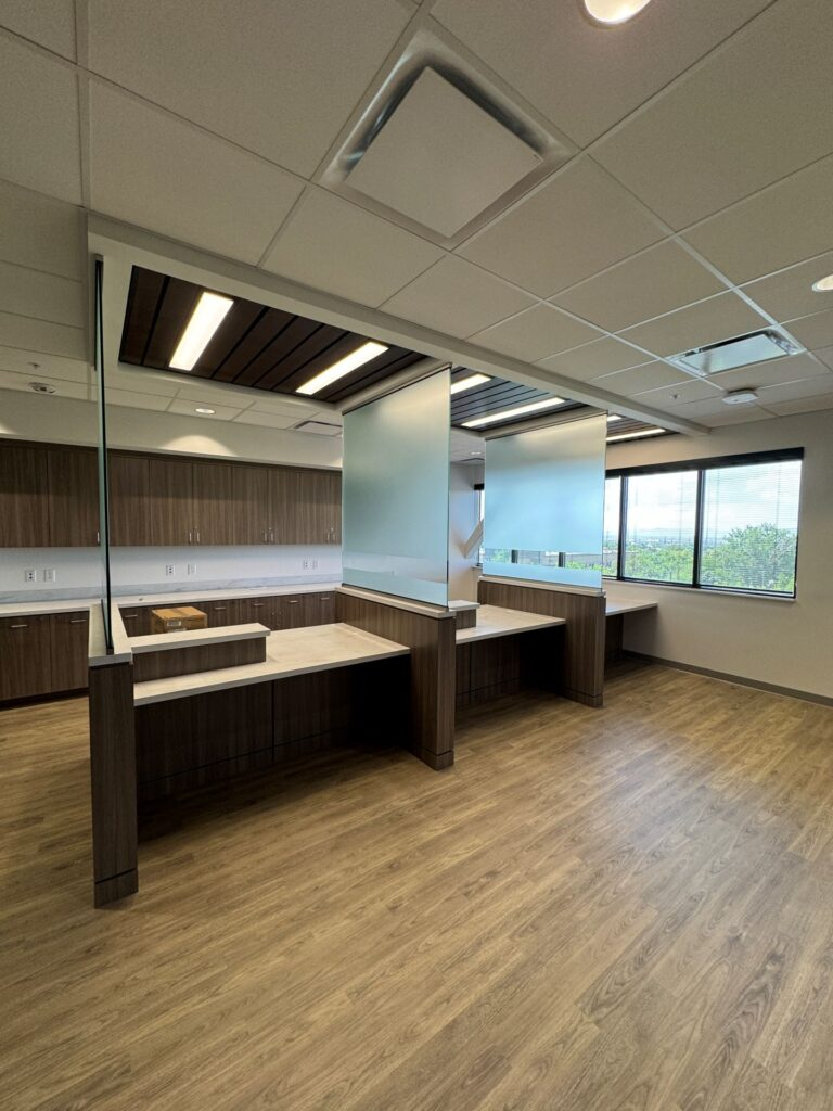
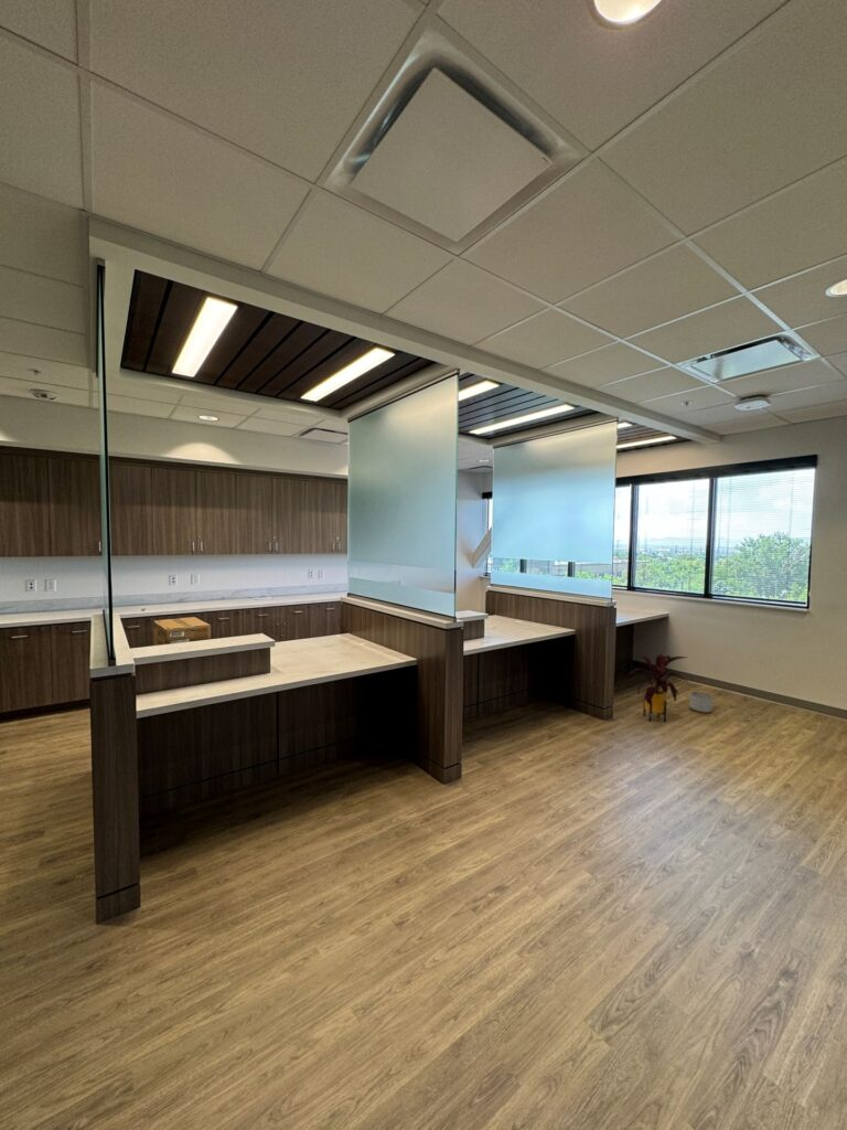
+ planter (700, 702)
+ house plant (656, 685)
